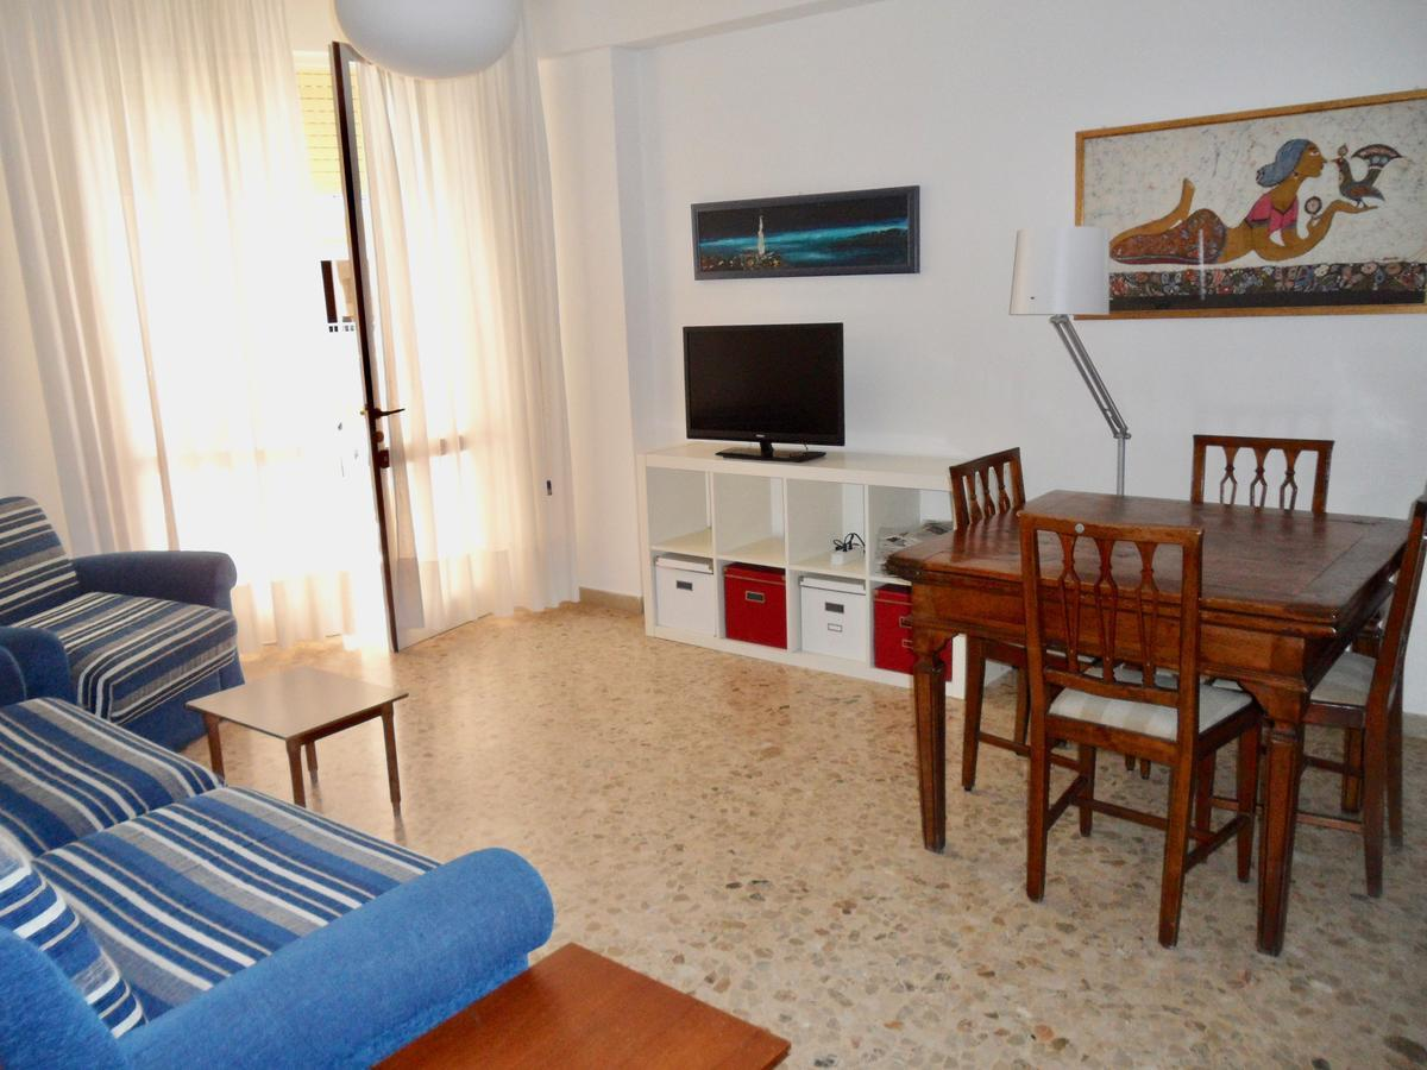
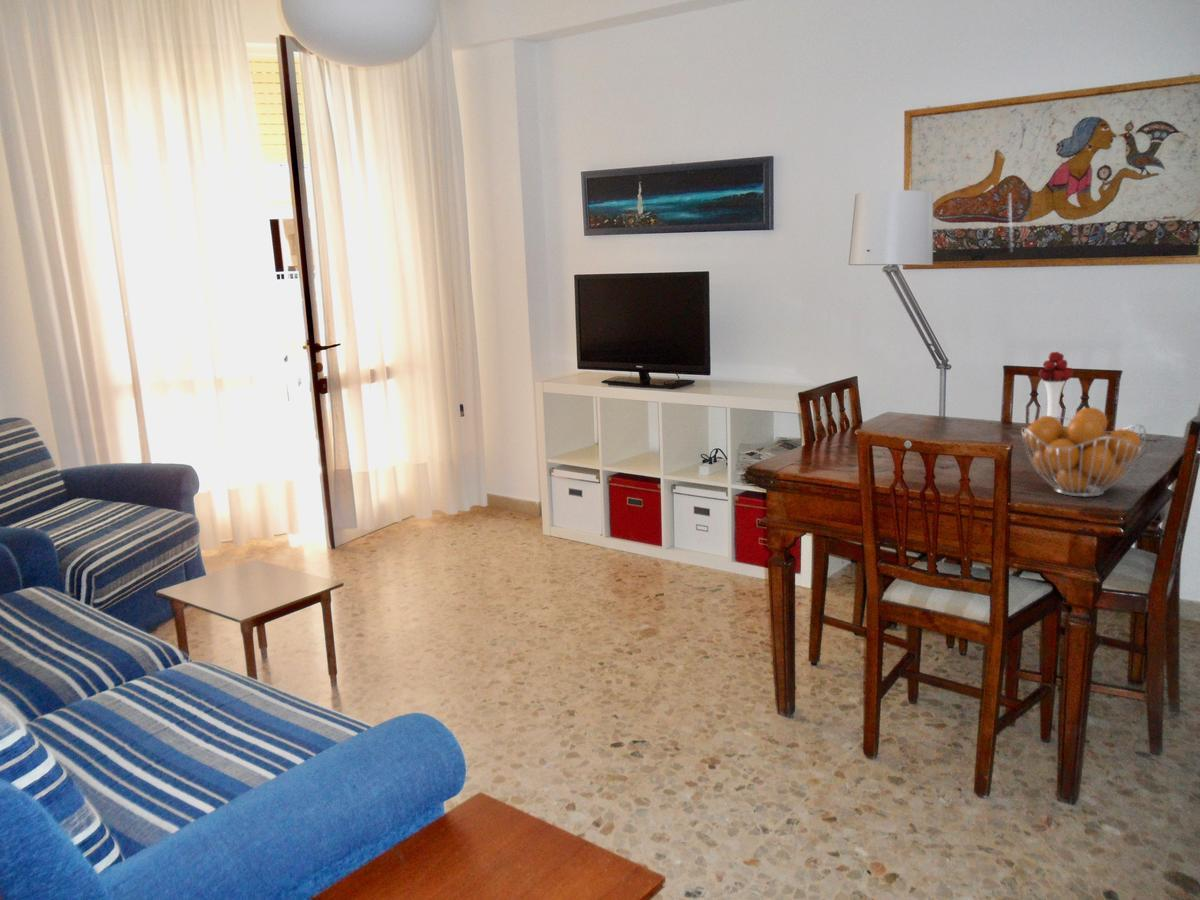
+ flower bouquet (1054, 397)
+ fruit basket (1081, 450)
